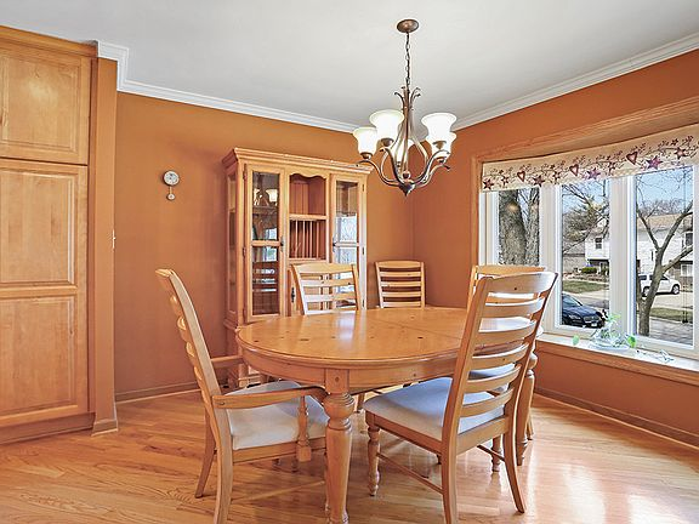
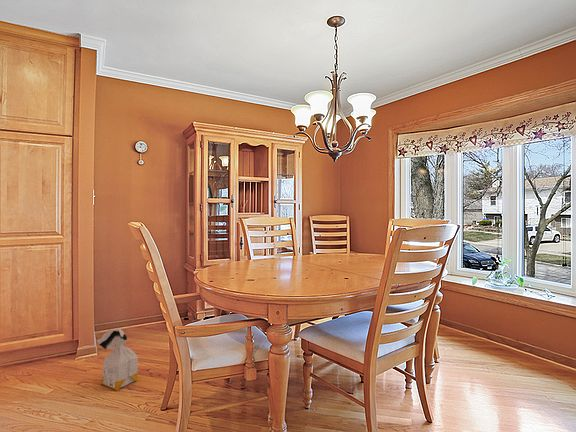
+ bag (119, 354)
